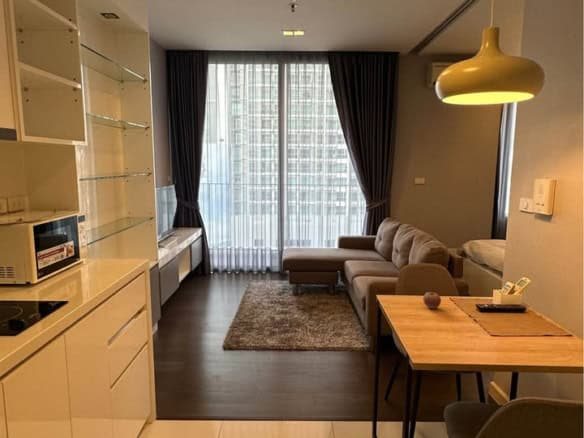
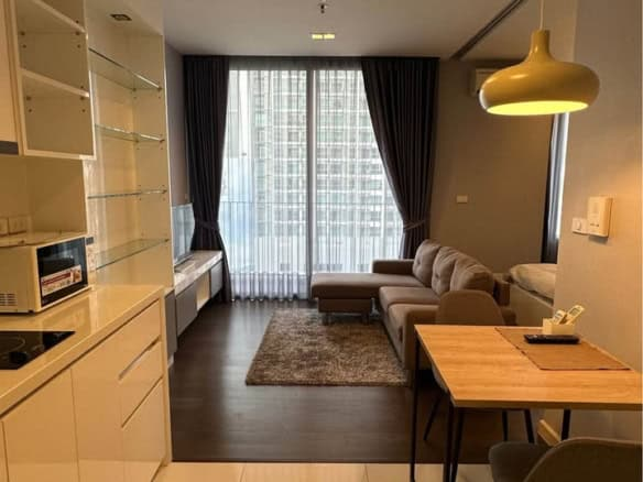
- apple (431, 299)
